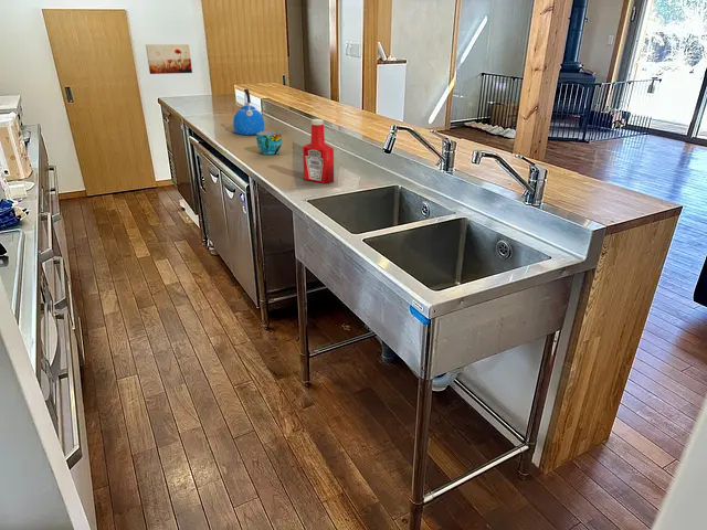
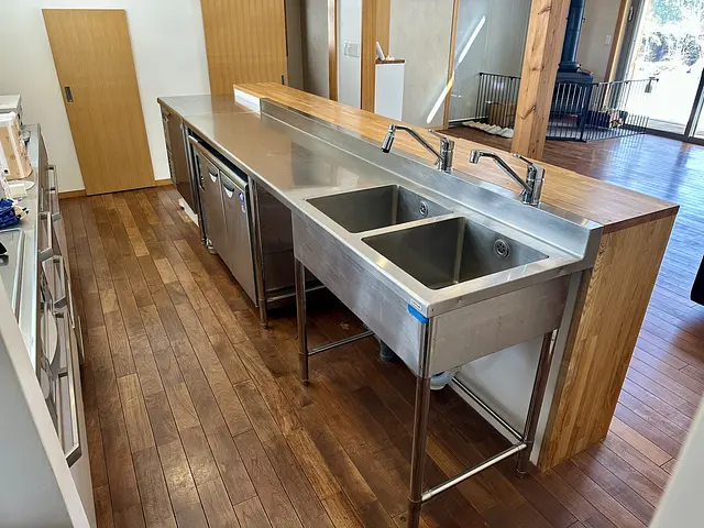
- cup (267, 142)
- soap bottle (317, 150)
- wall art (169, 59)
- kettle (247, 110)
